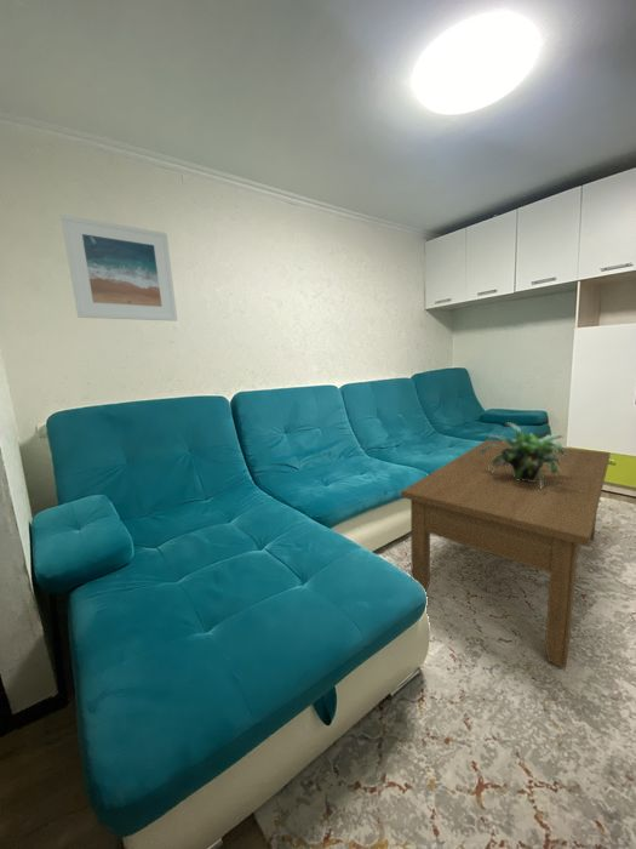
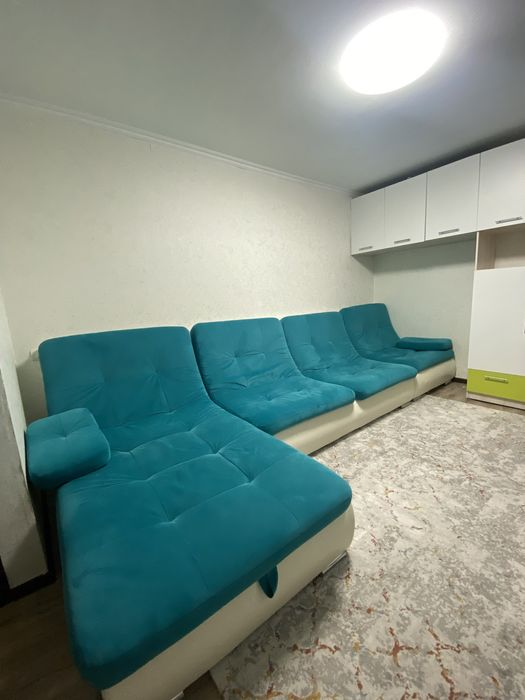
- coffee table (515, 517)
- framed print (124, 273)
- potted plant (525, 451)
